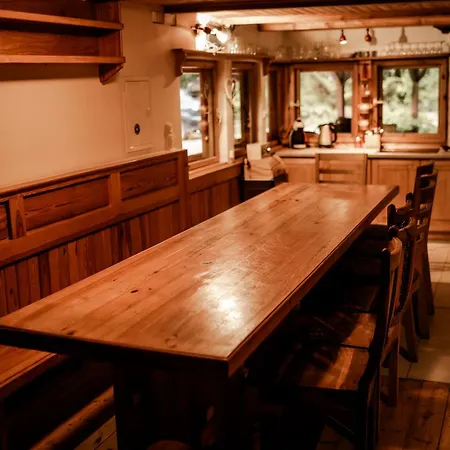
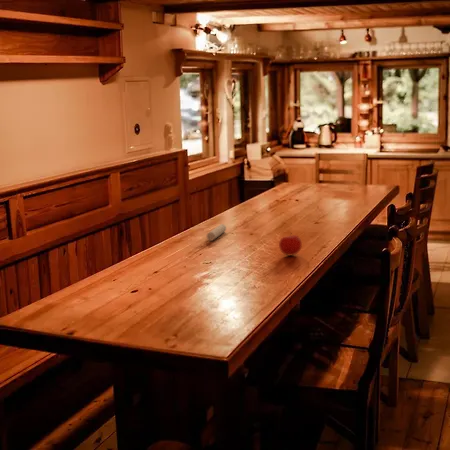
+ candle (217, 231)
+ fruit (290, 243)
